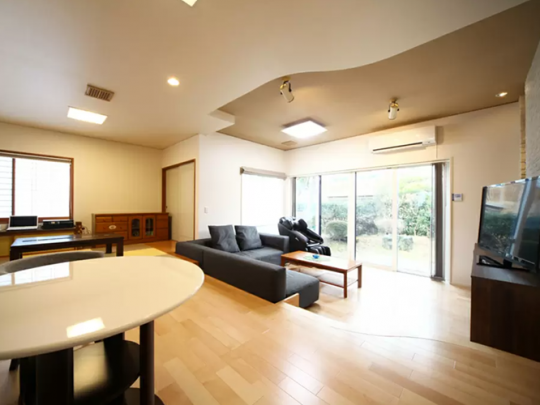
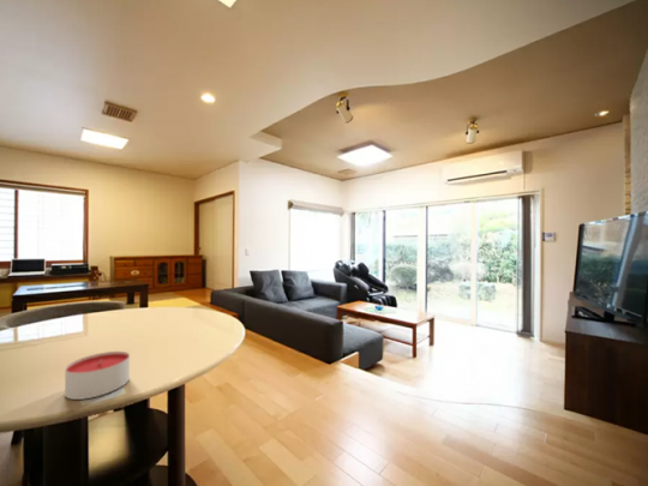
+ candle (98, 372)
